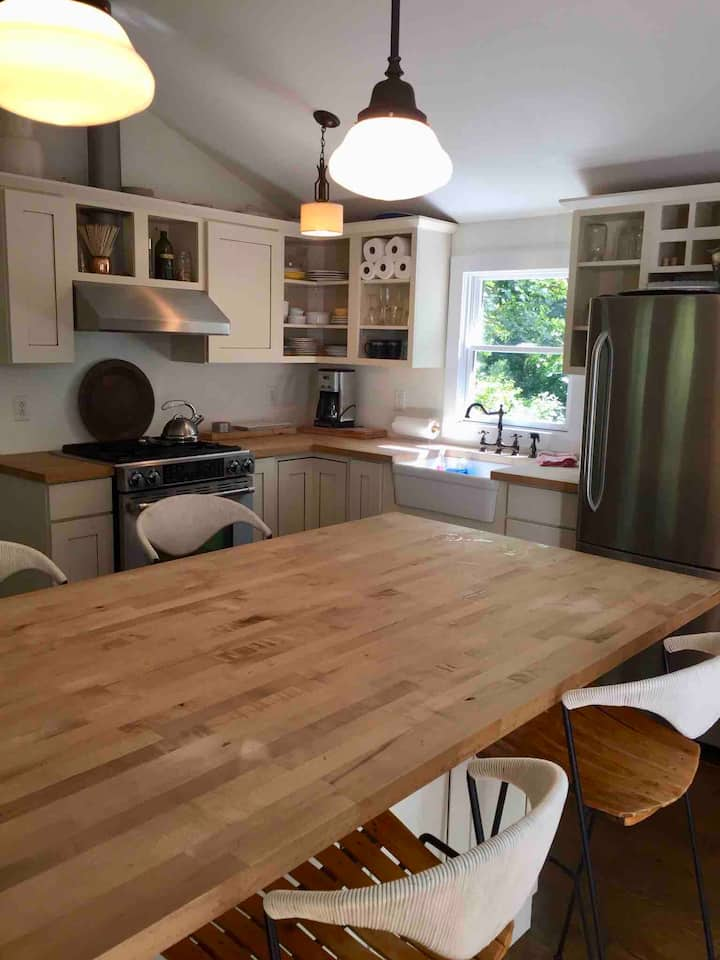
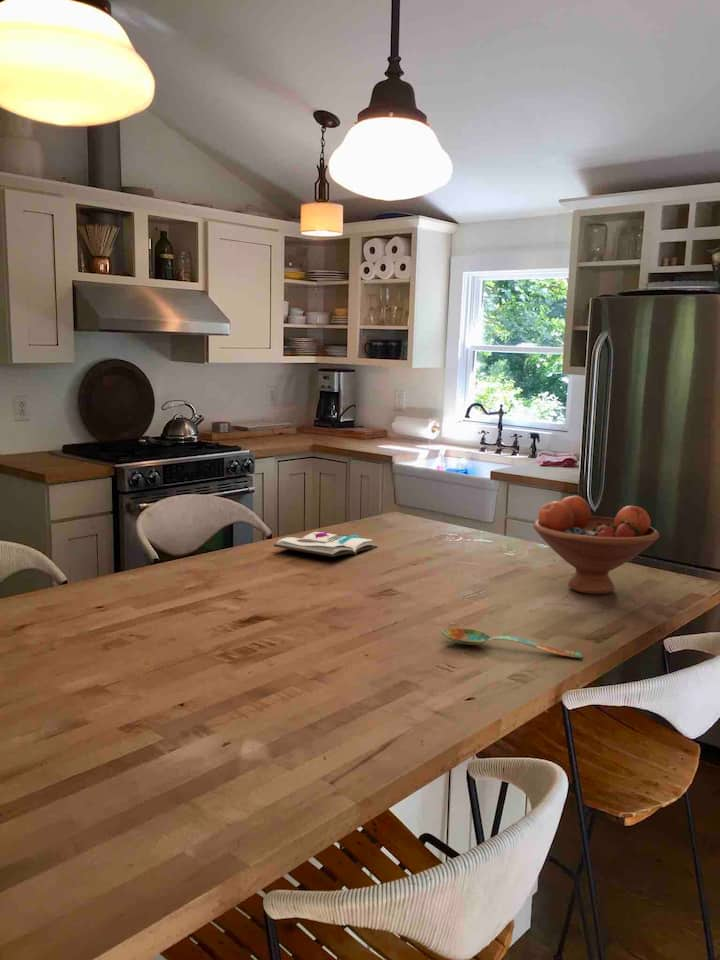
+ book (326, 543)
+ spoon (510, 640)
+ fruit bowl (593, 546)
